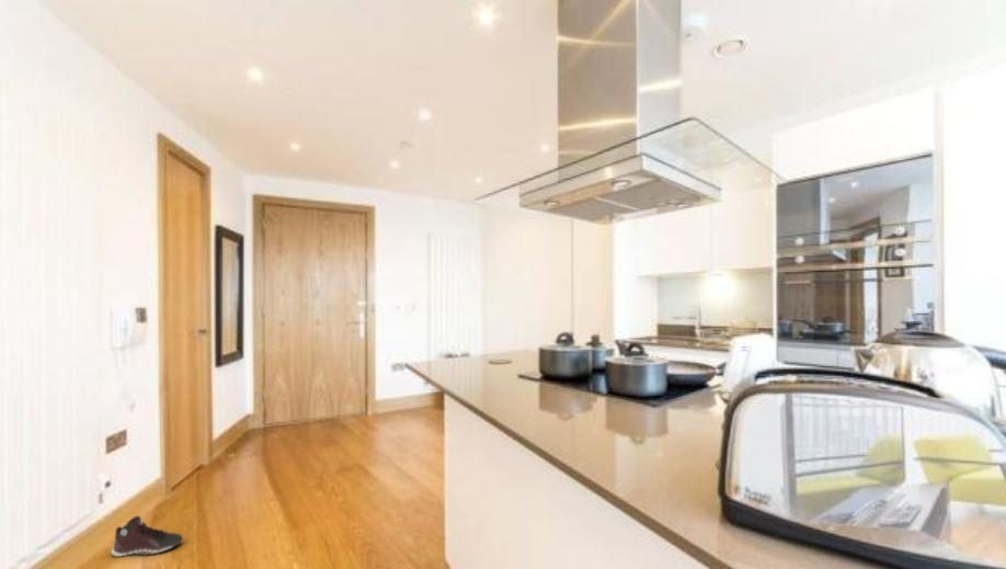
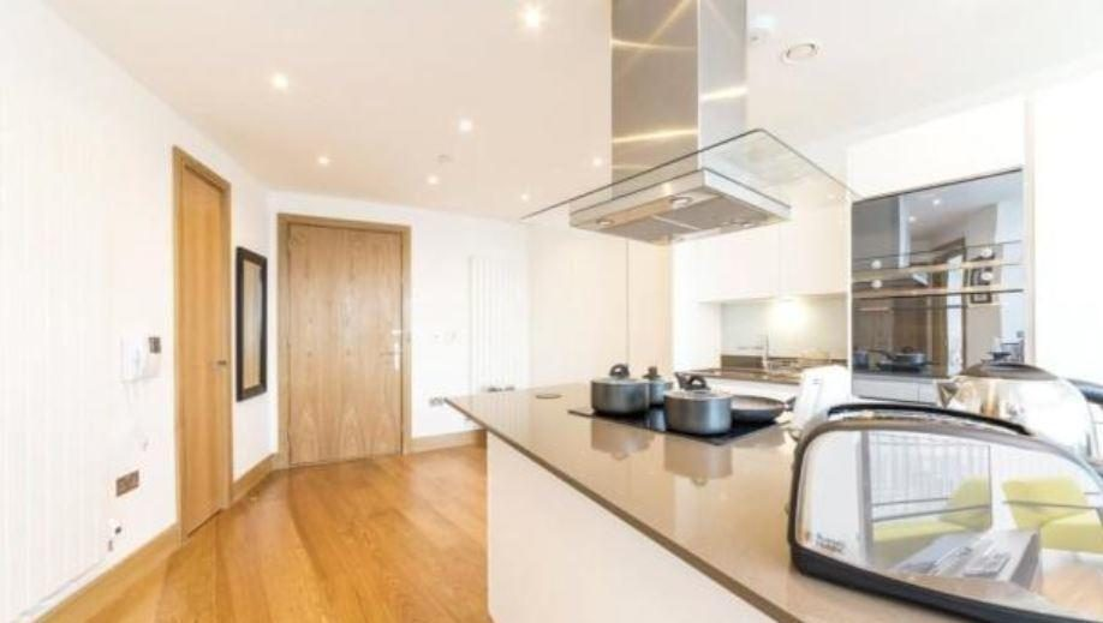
- sneaker (146, 533)
